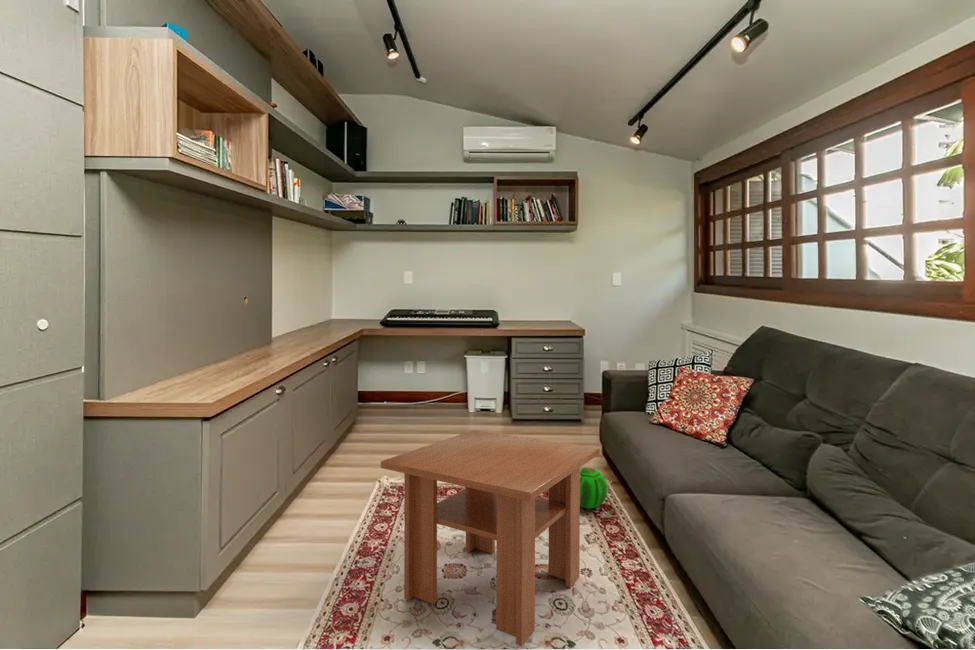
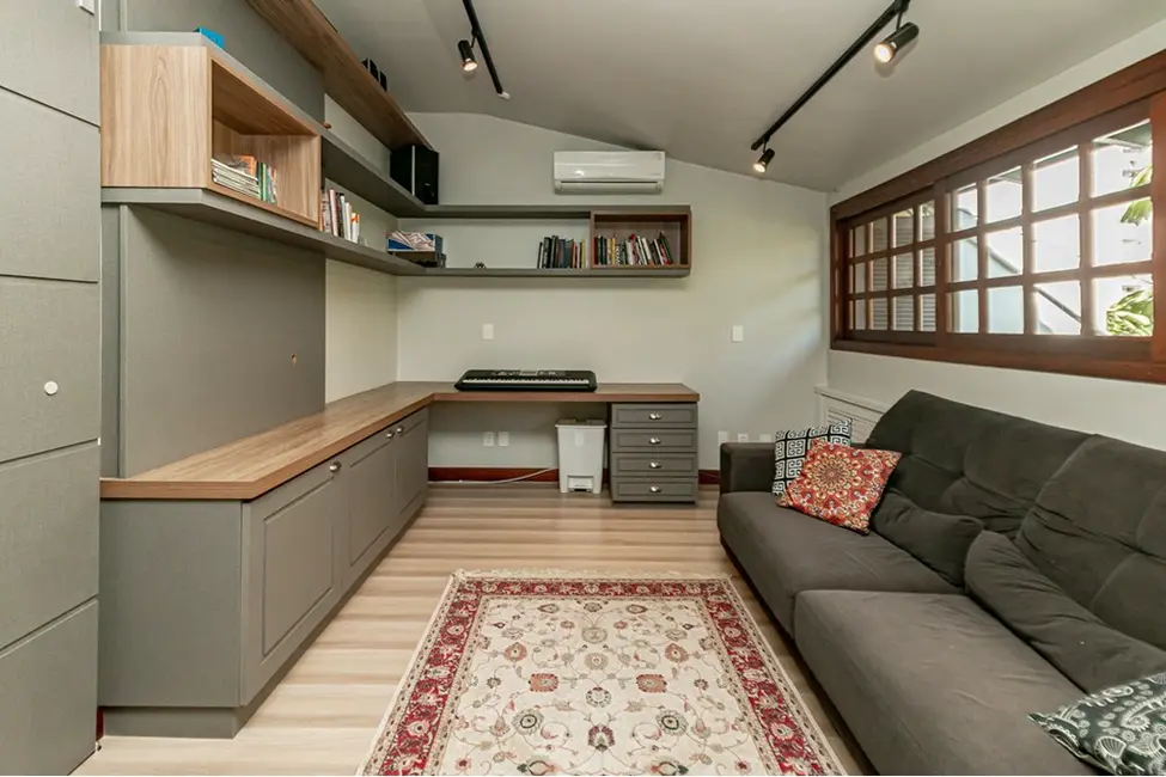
- ball (587, 487)
- coffee table (495, 521)
